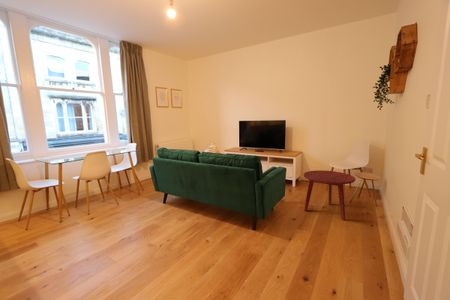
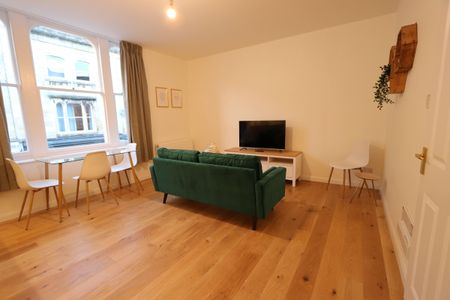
- side table (329, 193)
